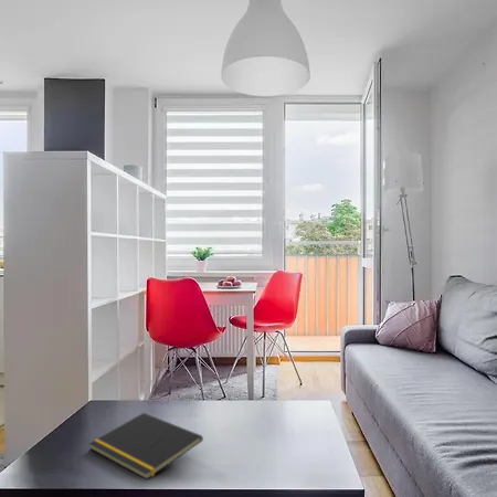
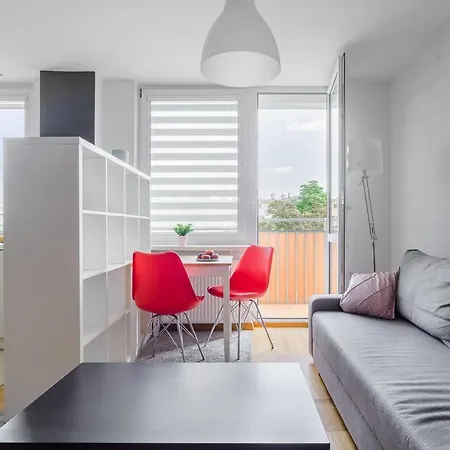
- notepad (145, 442)
